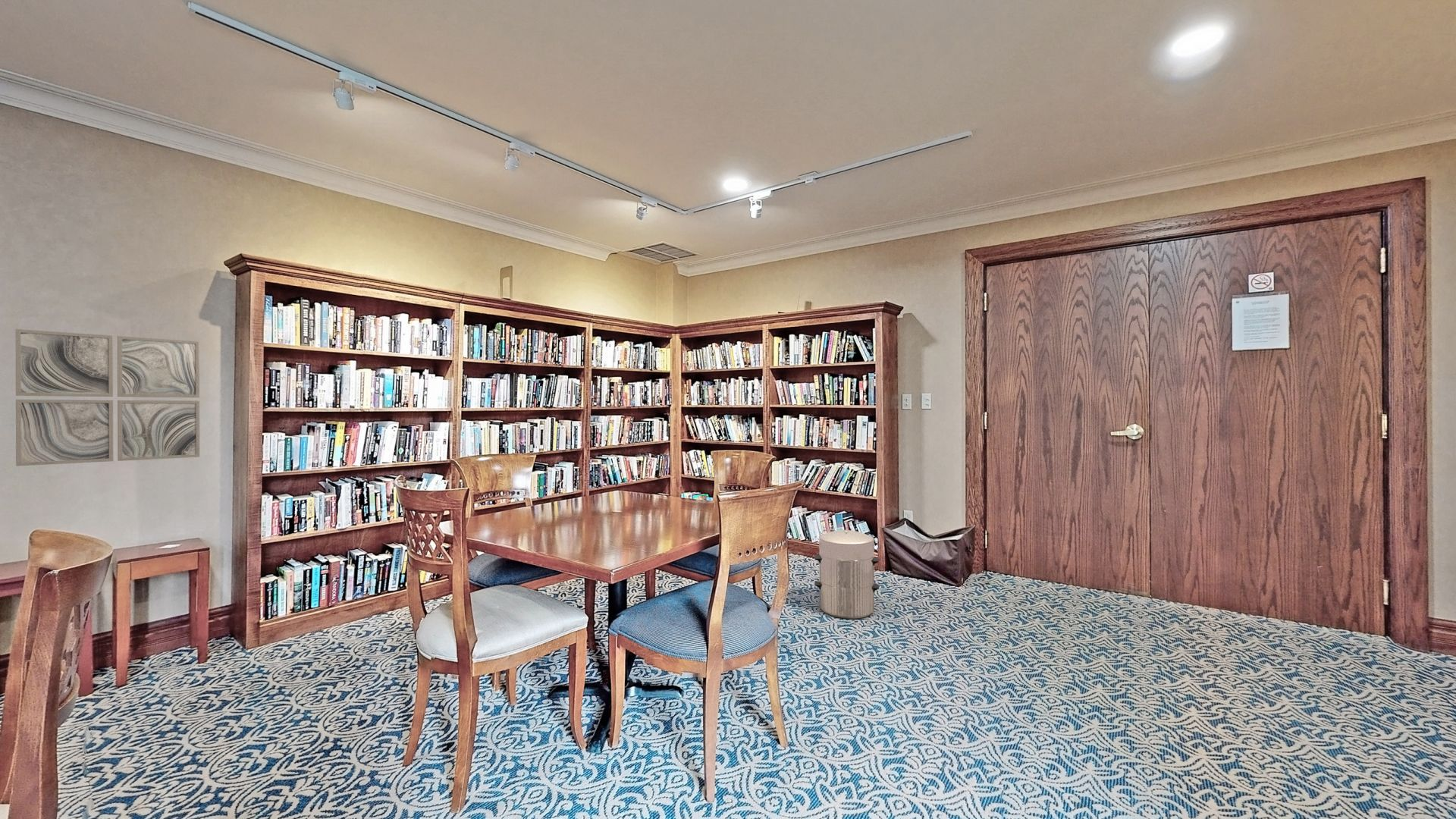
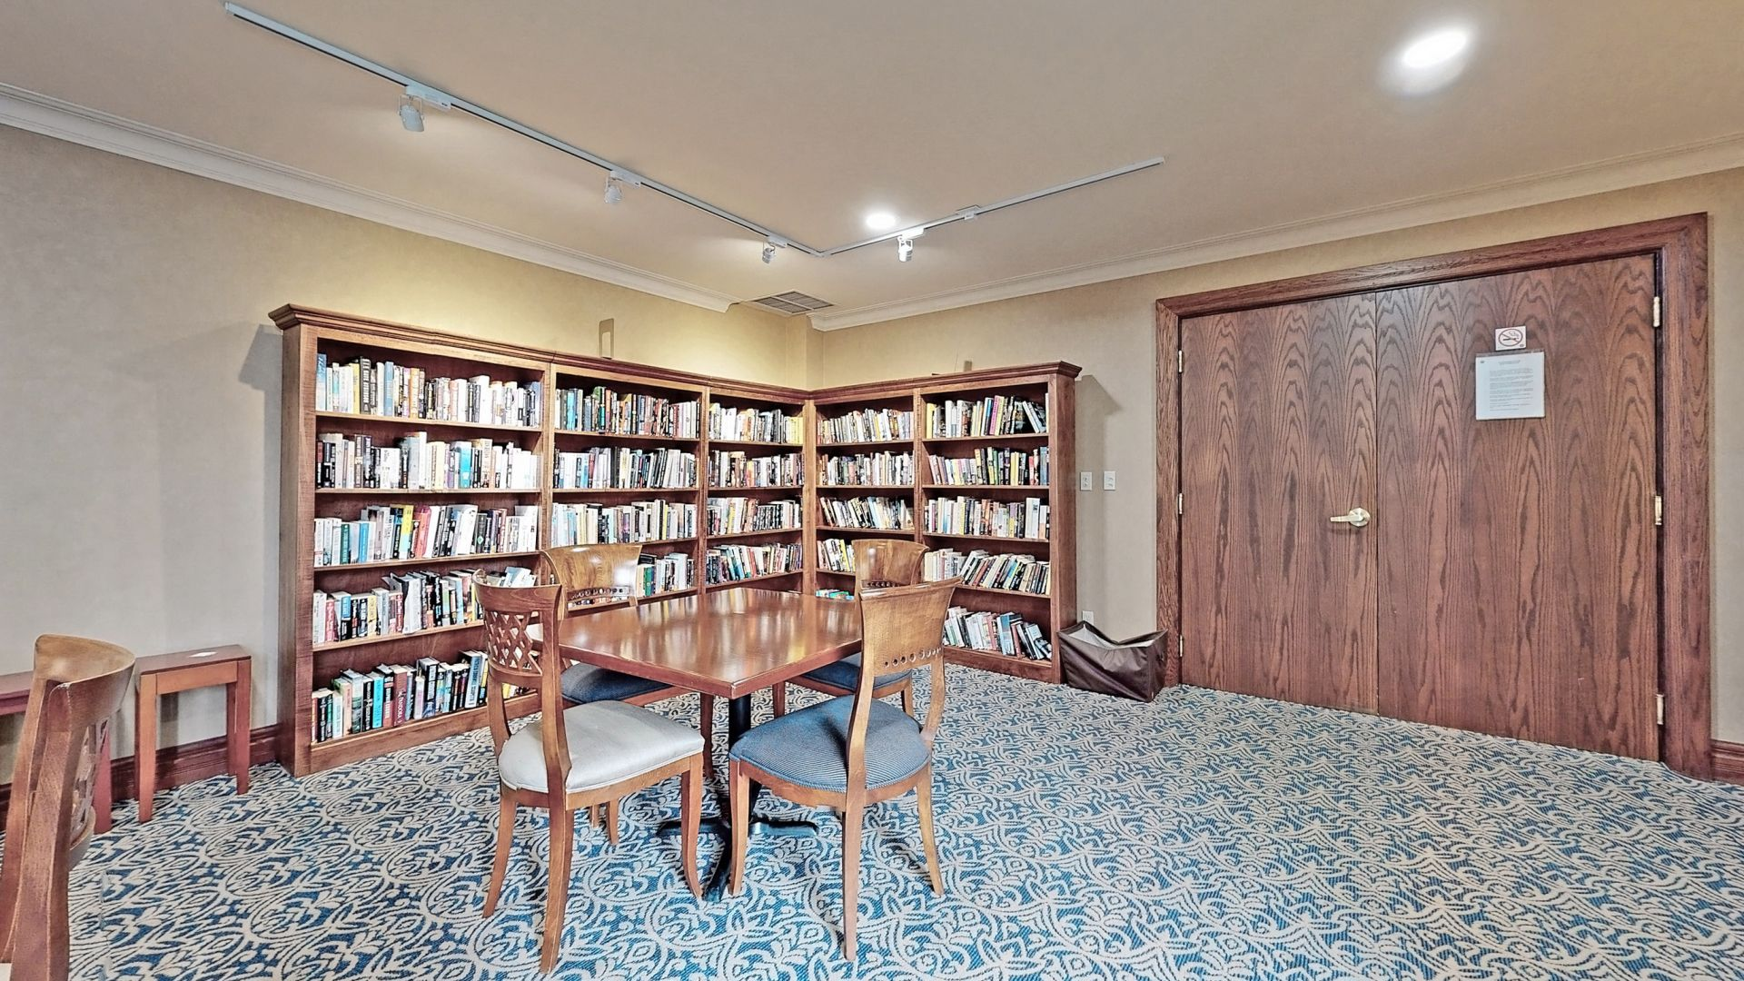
- wall art (112, 396)
- waste bin (846, 568)
